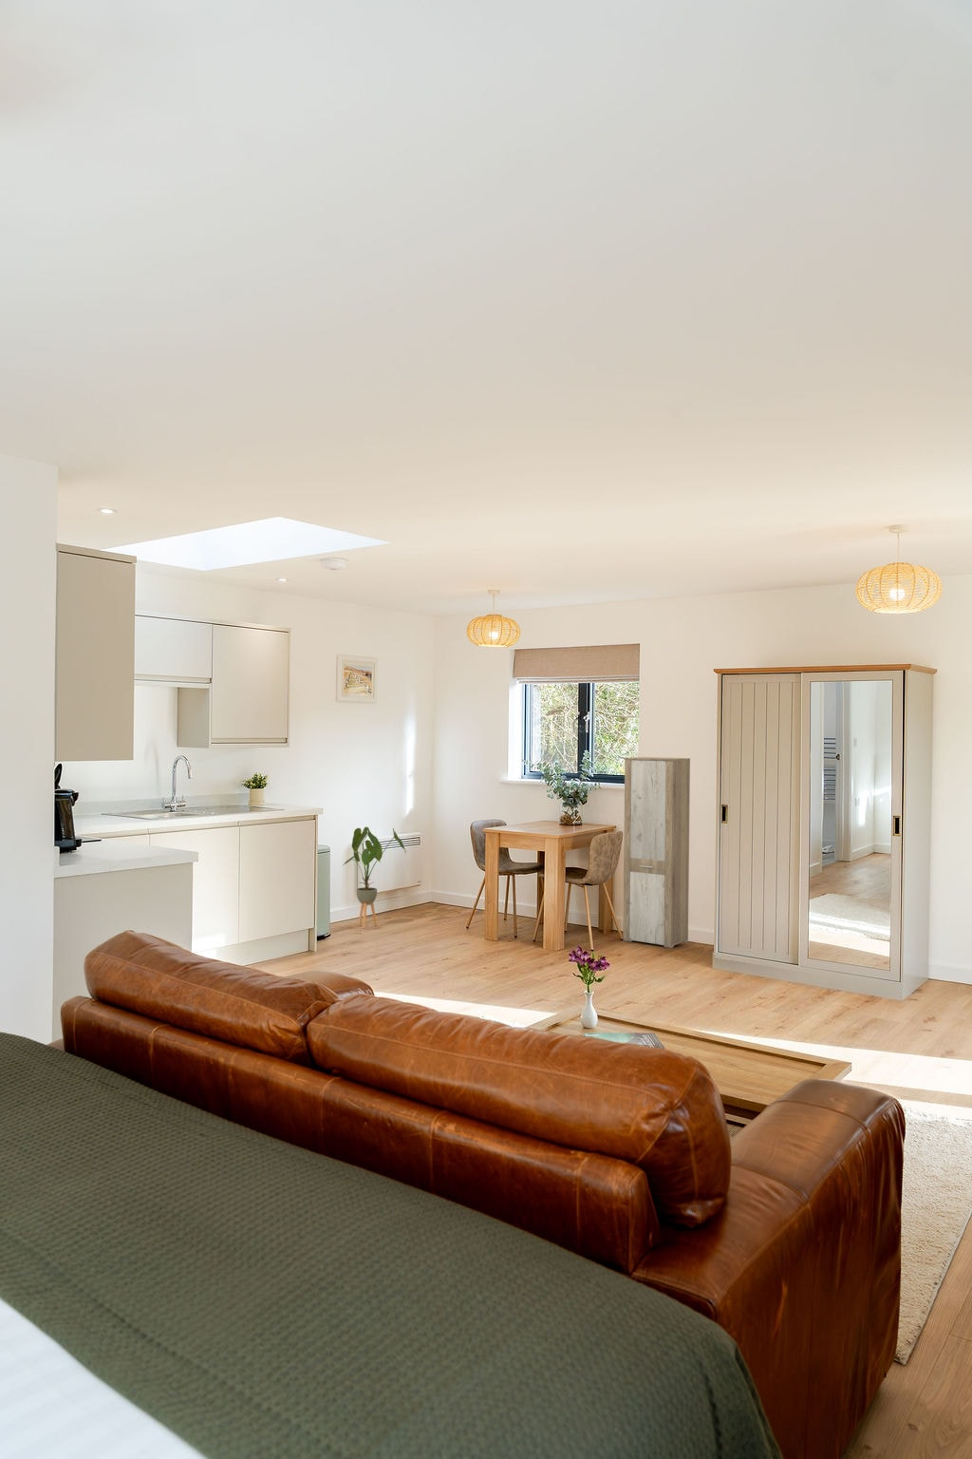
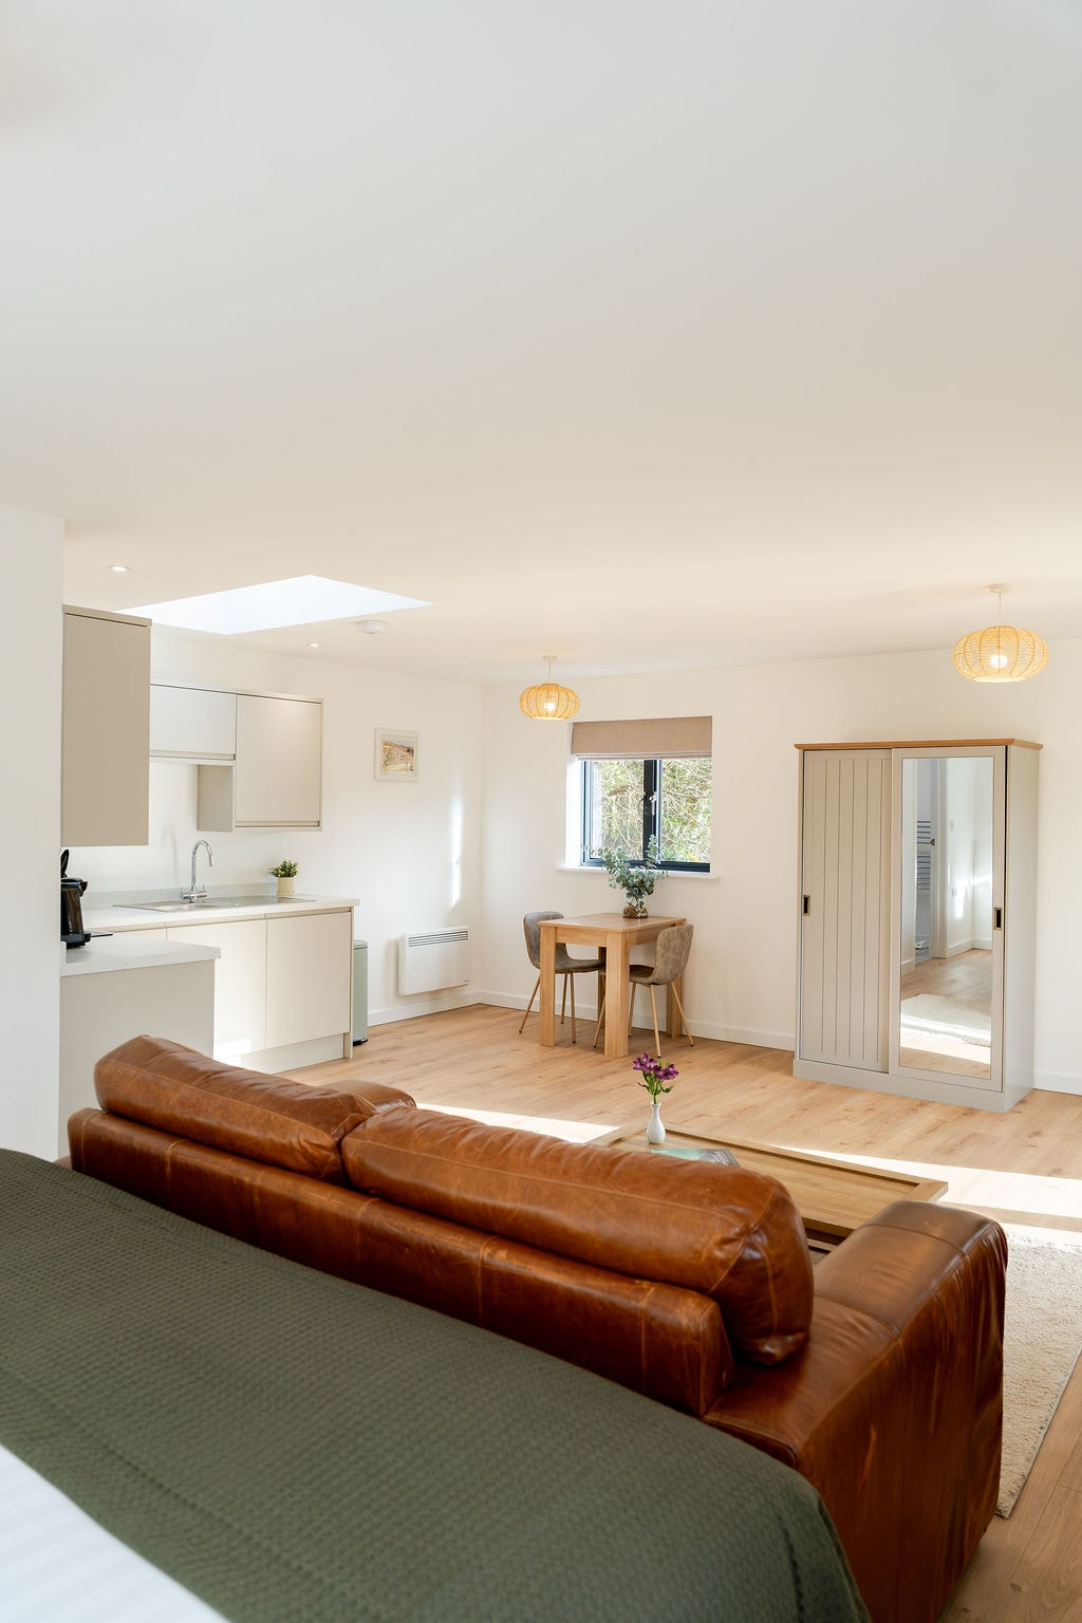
- house plant (369, 875)
- cabinet (656, 849)
